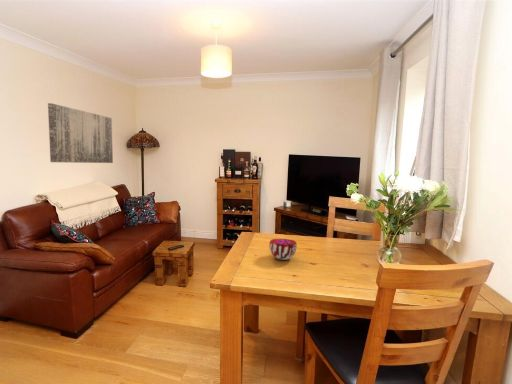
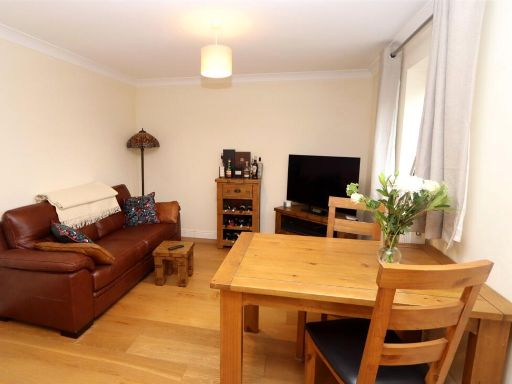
- wall art (85, 137)
- decorative bowl (282, 250)
